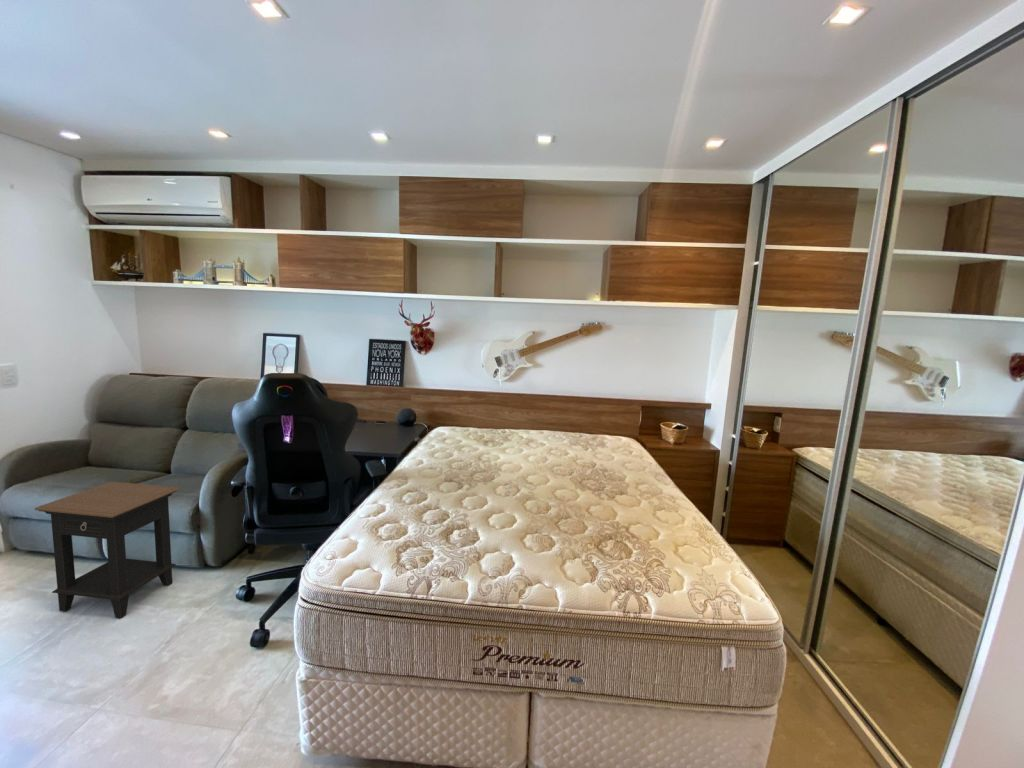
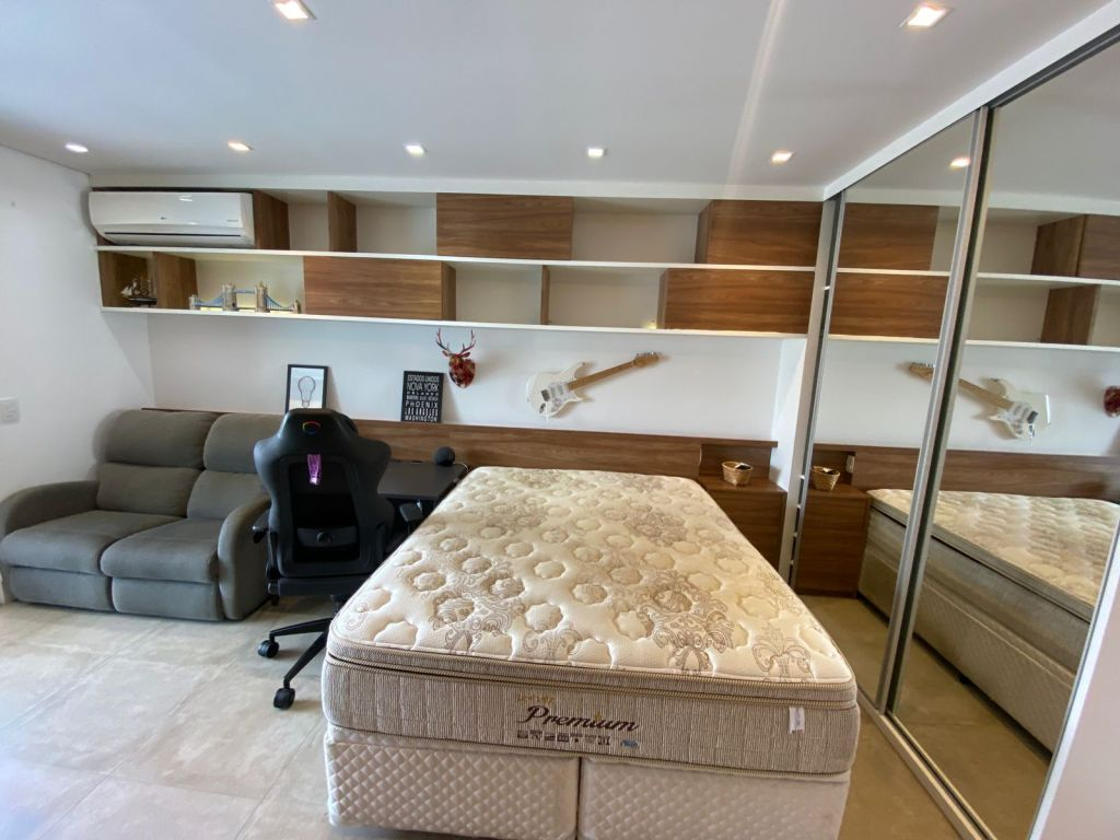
- side table (115, 547)
